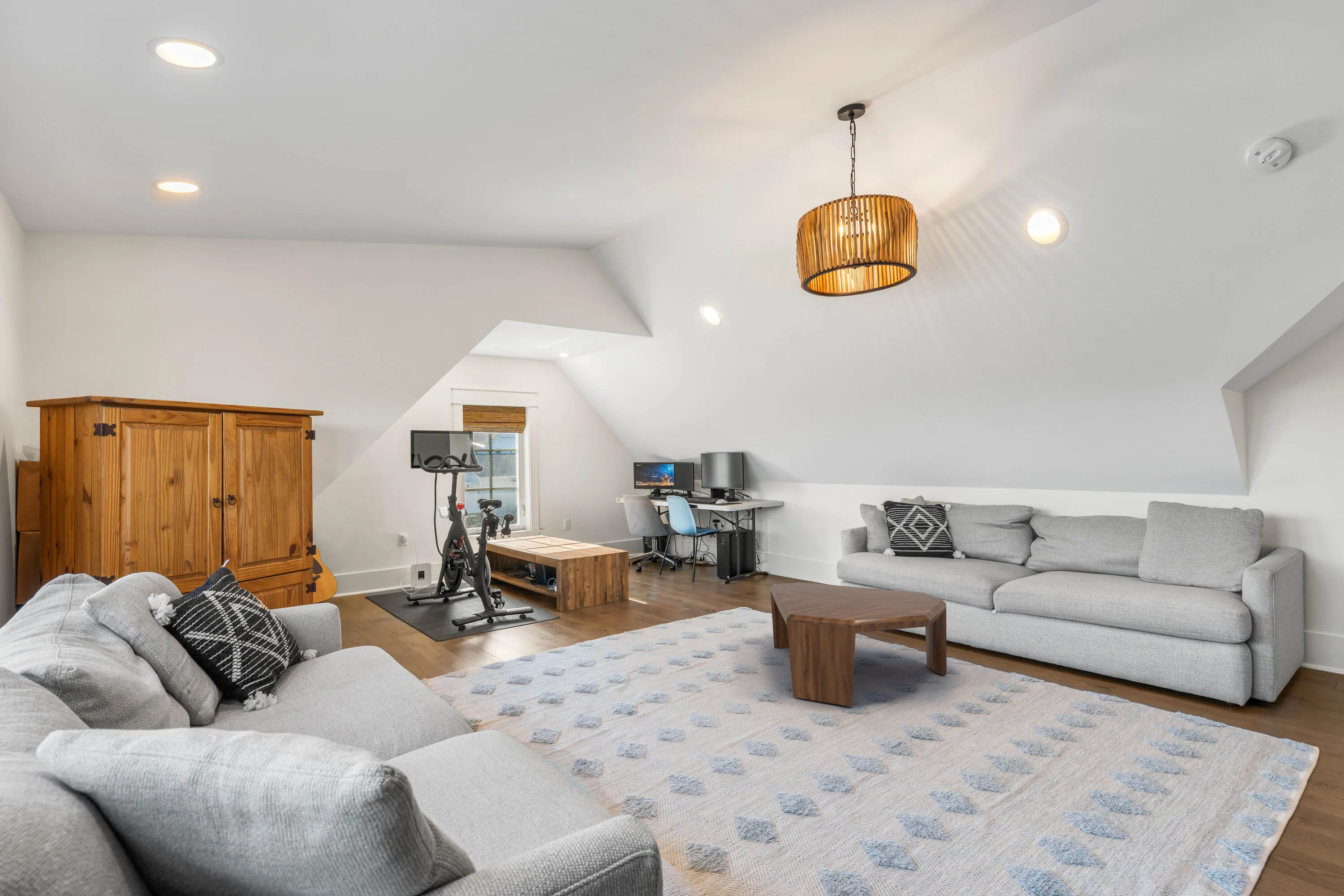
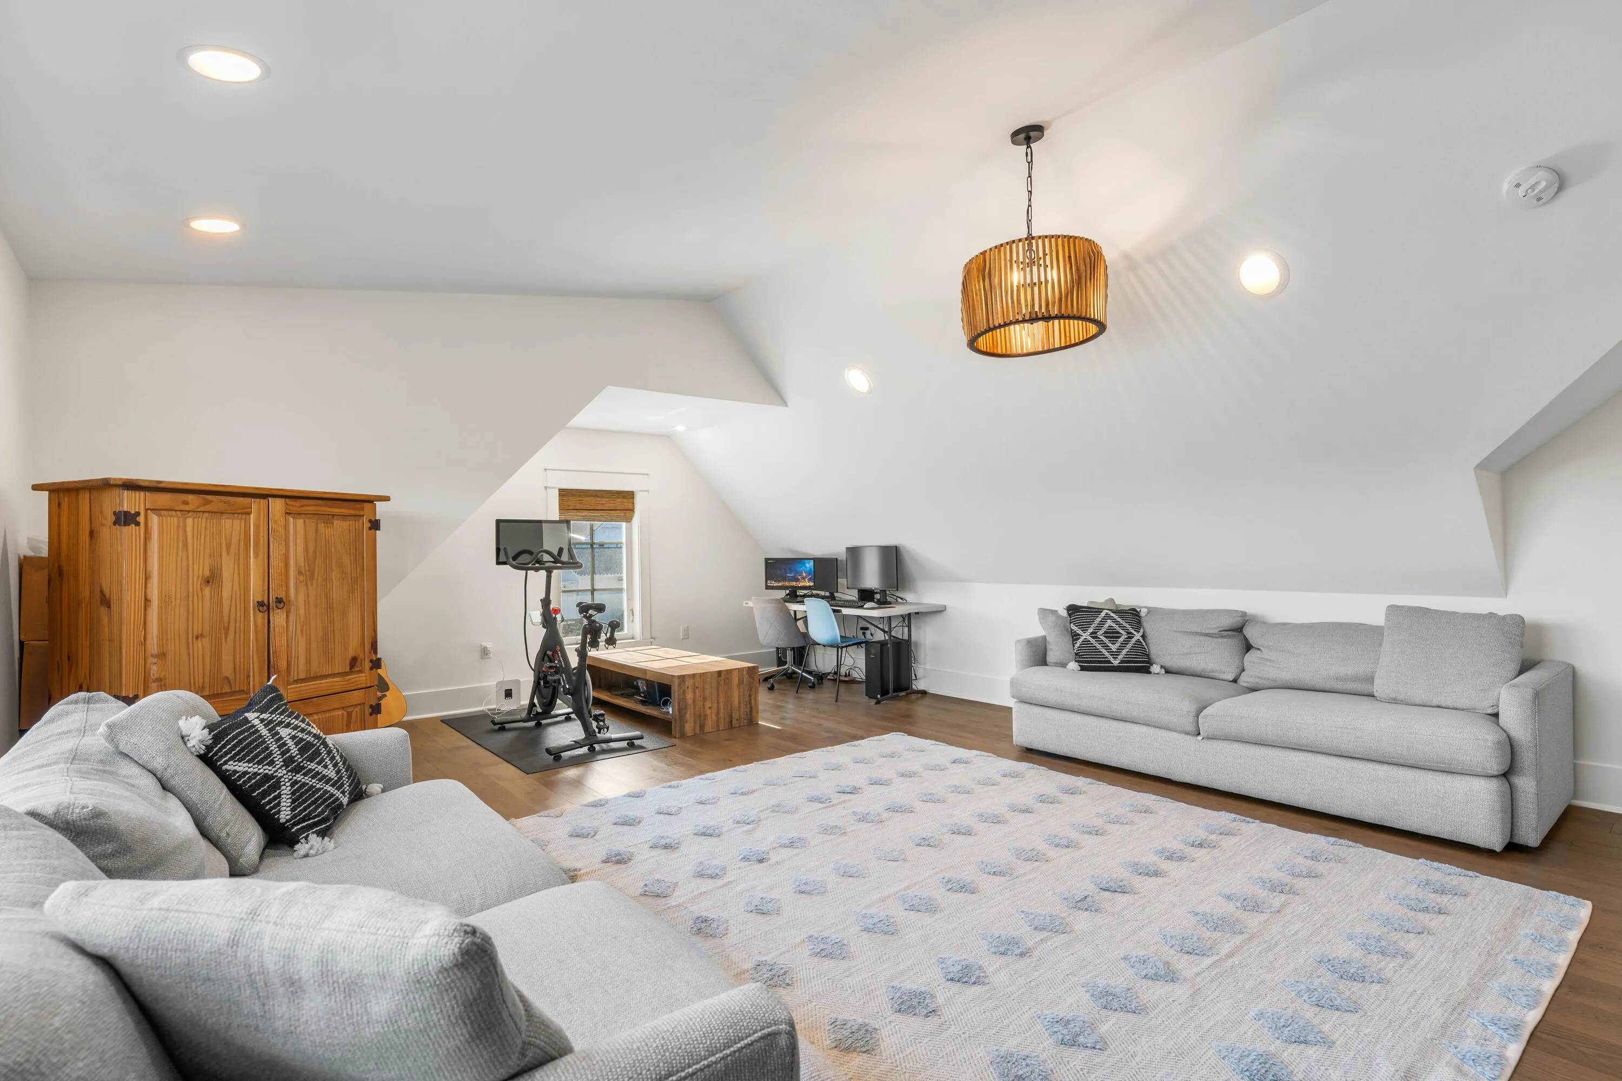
- coffee table (841, 634)
